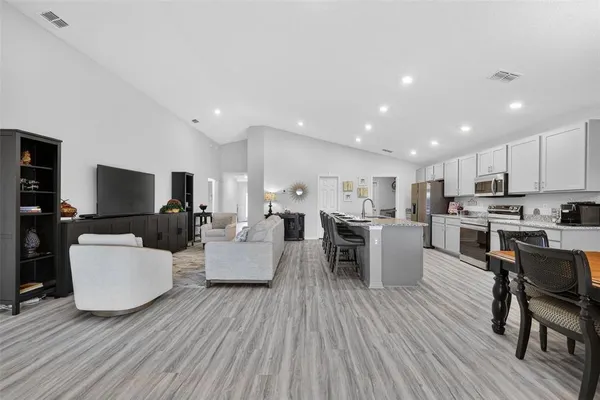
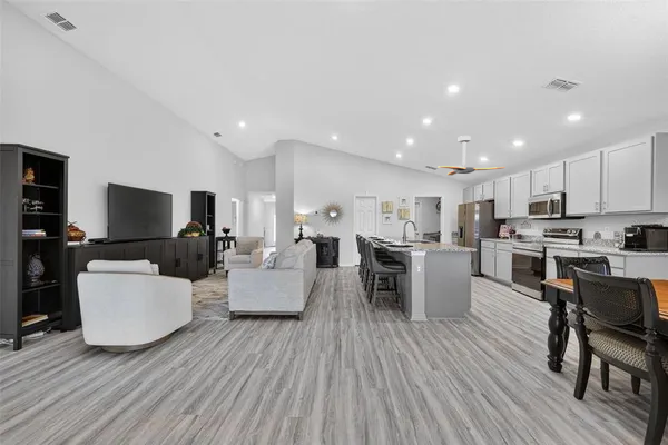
+ ceiling fan (464, 155)
